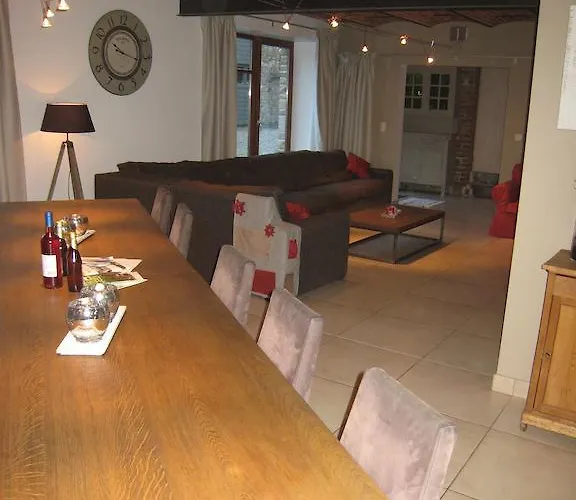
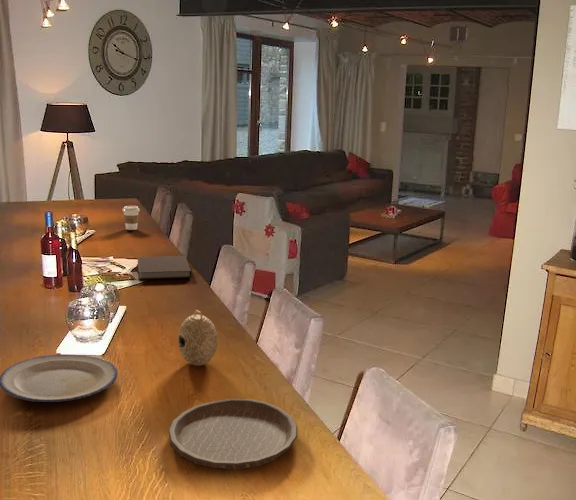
+ notebook (163, 267)
+ coffee cup (131, 217)
+ decorative ball (196, 337)
+ plate (60, 378)
+ plate (233, 432)
